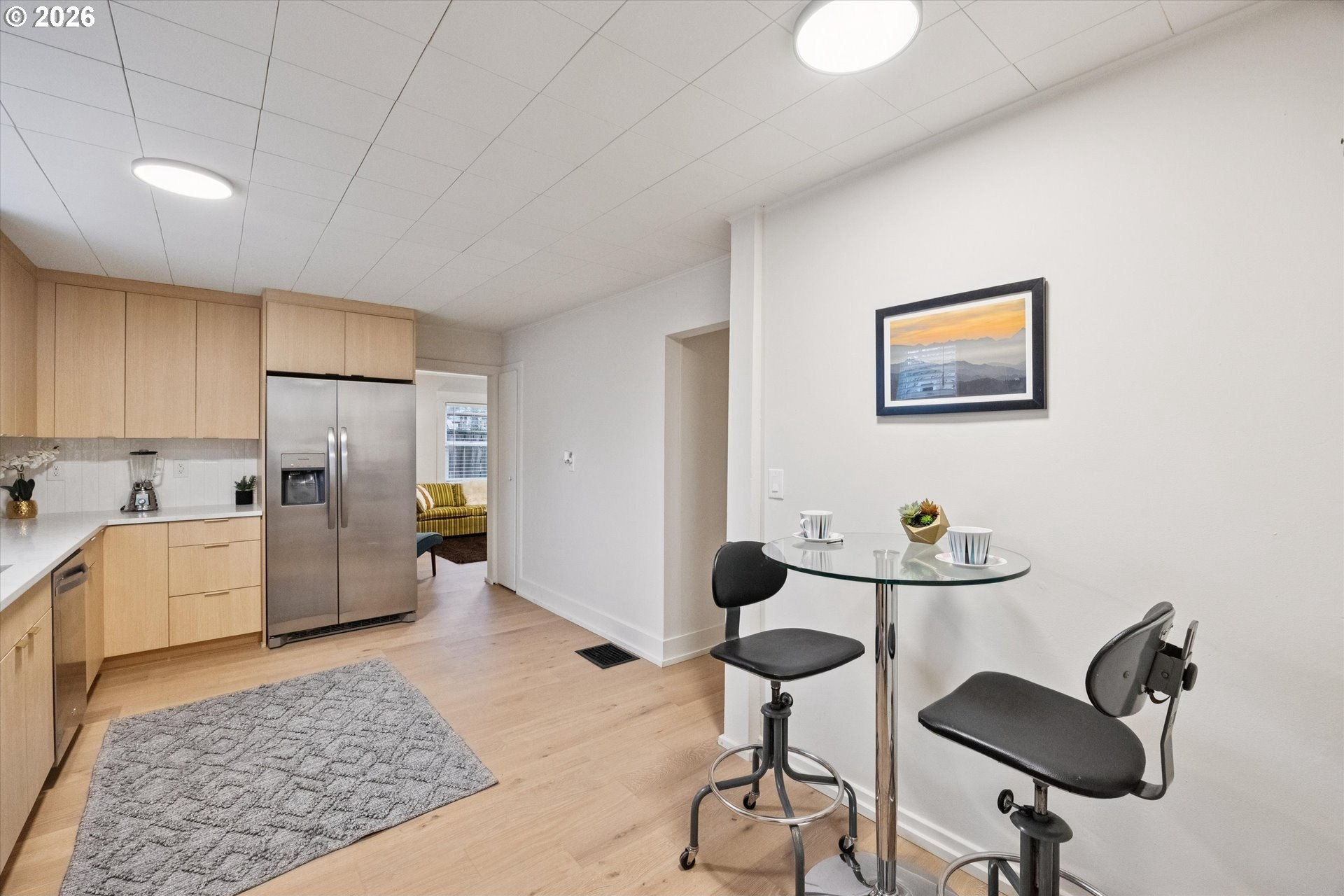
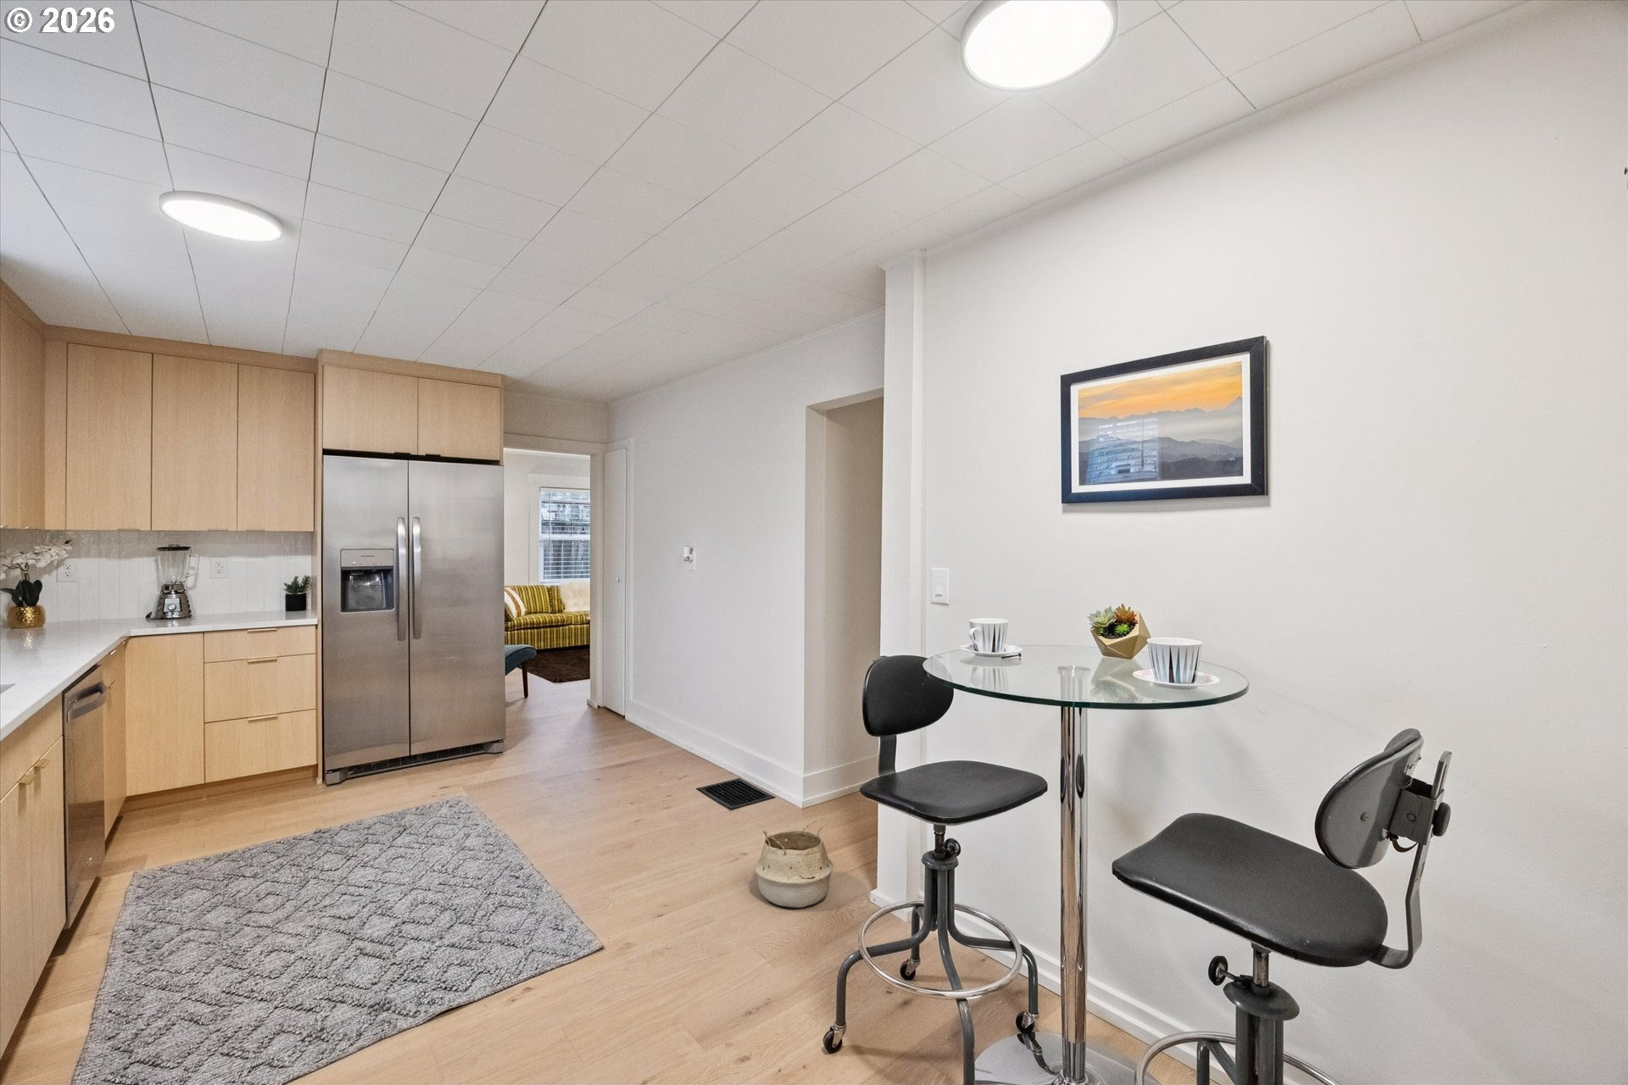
+ woven basket (796, 855)
